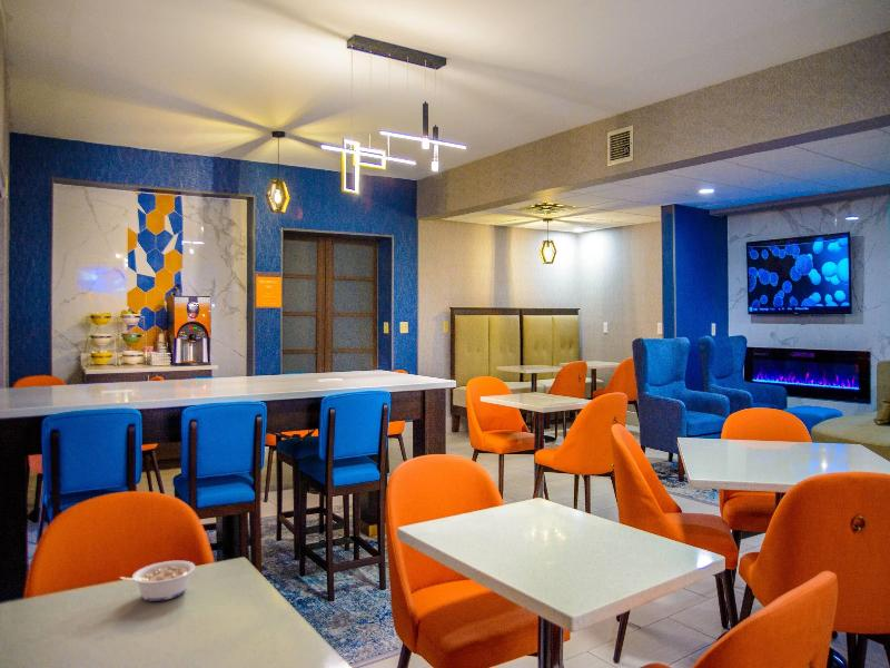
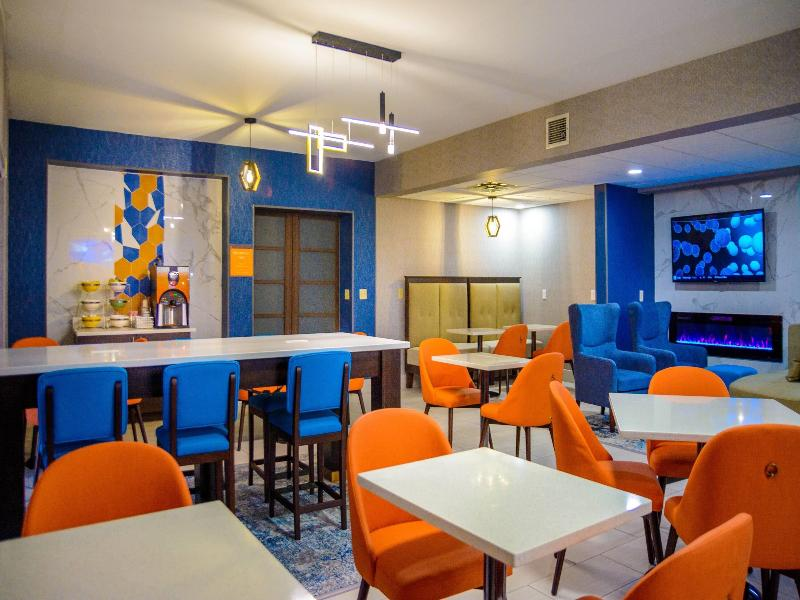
- legume (162, 580)
